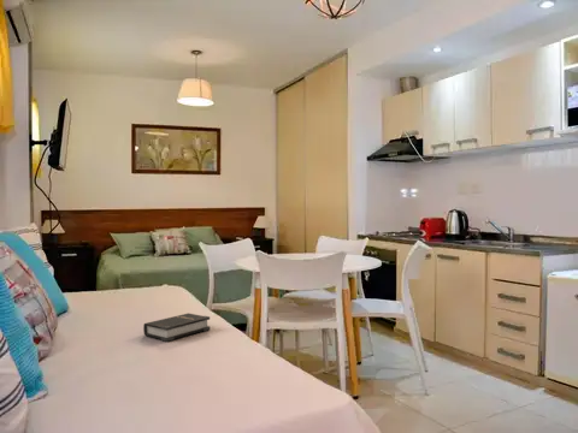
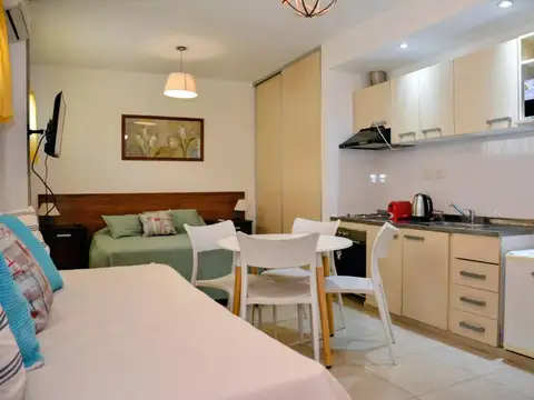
- hardback book (177, 325)
